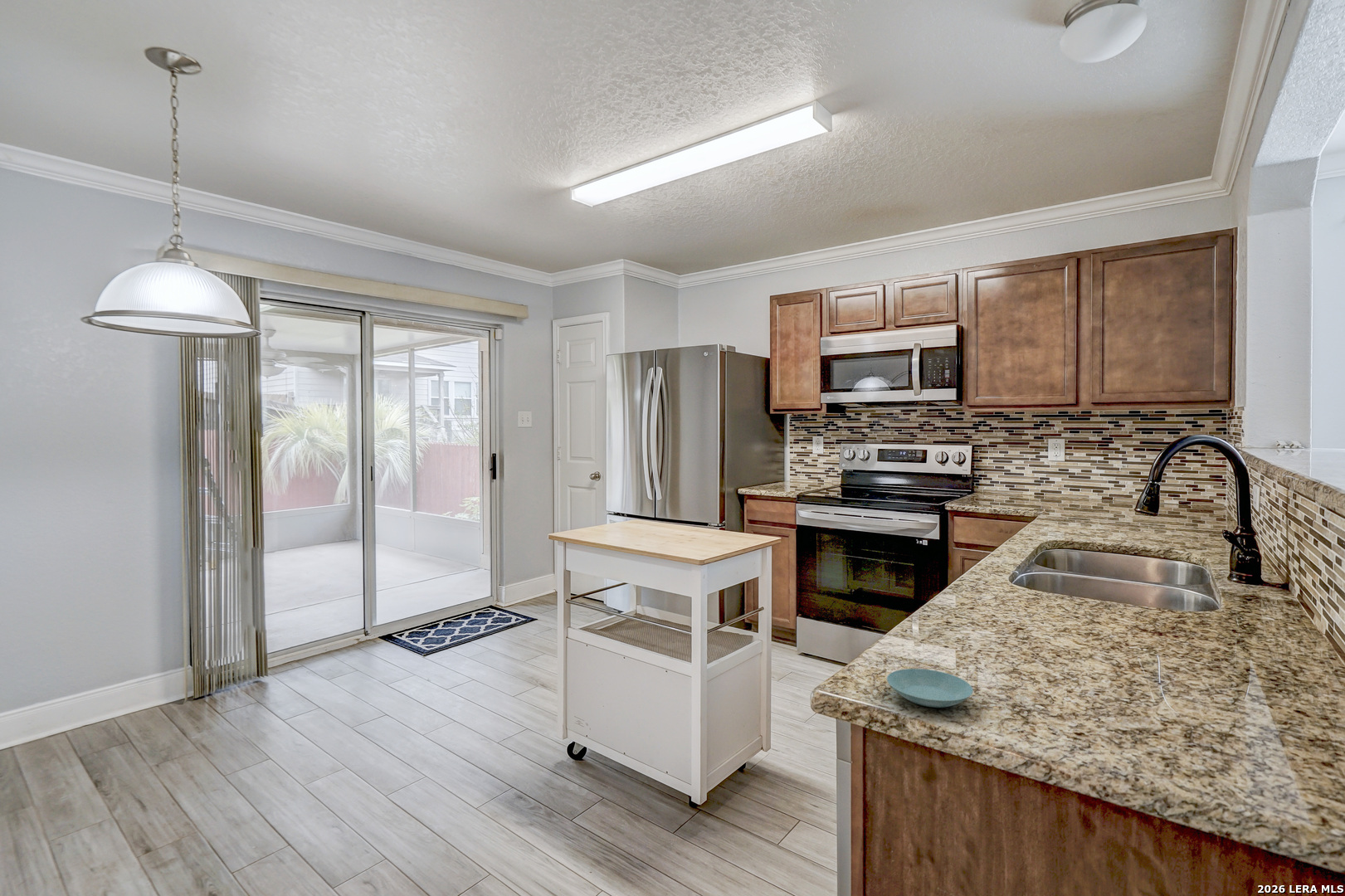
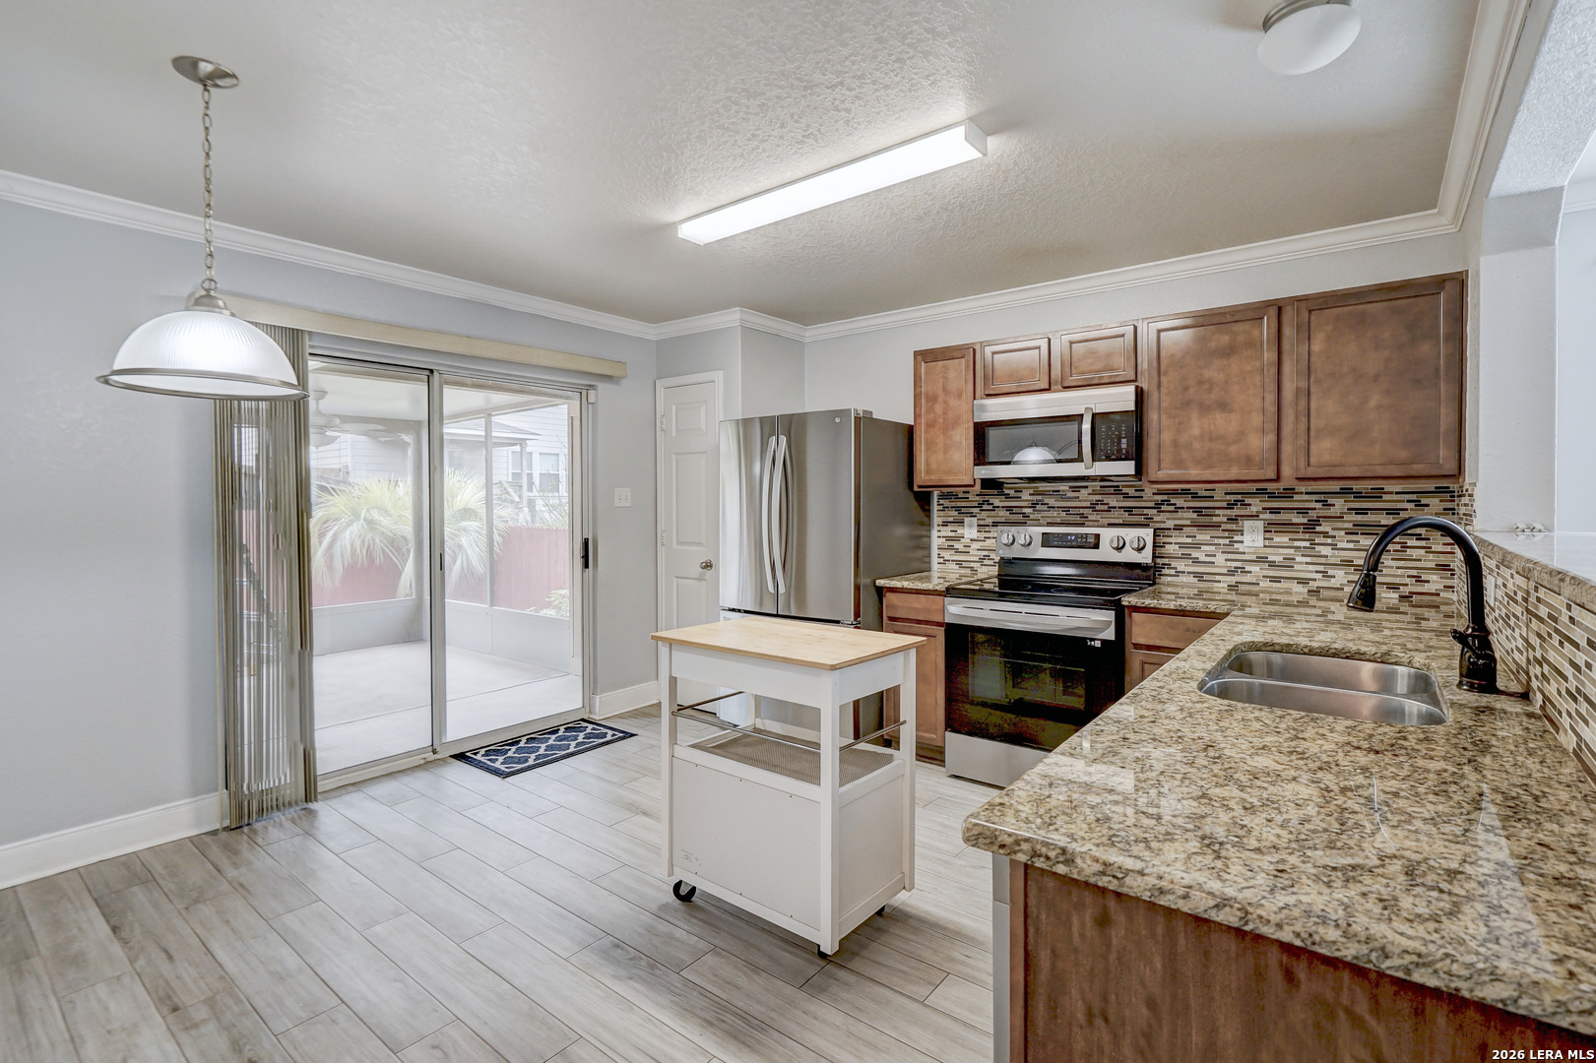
- saucer (928, 690)
